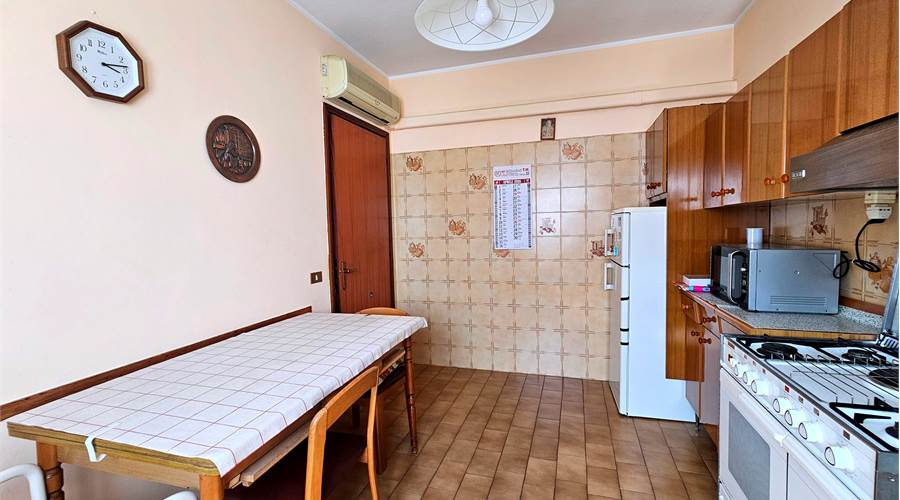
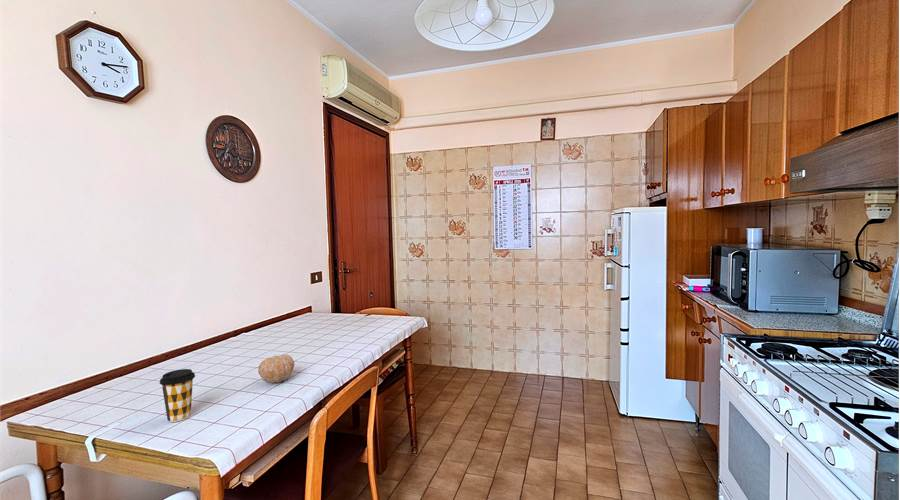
+ fruit (277, 368)
+ coffee cup (178, 395)
